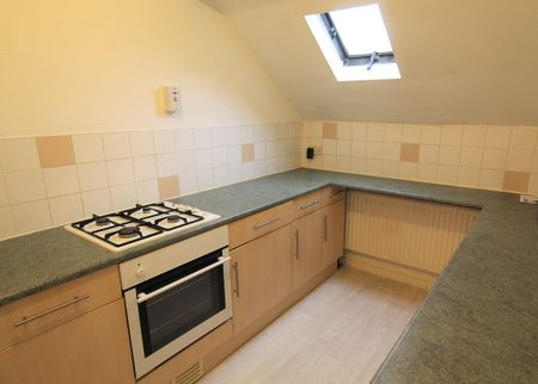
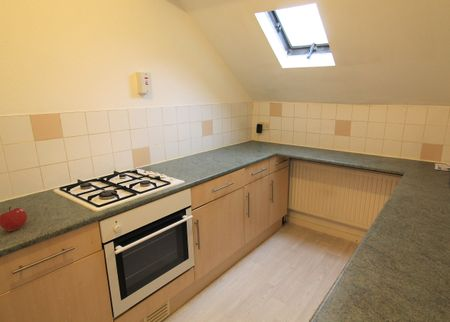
+ fruit (13, 218)
